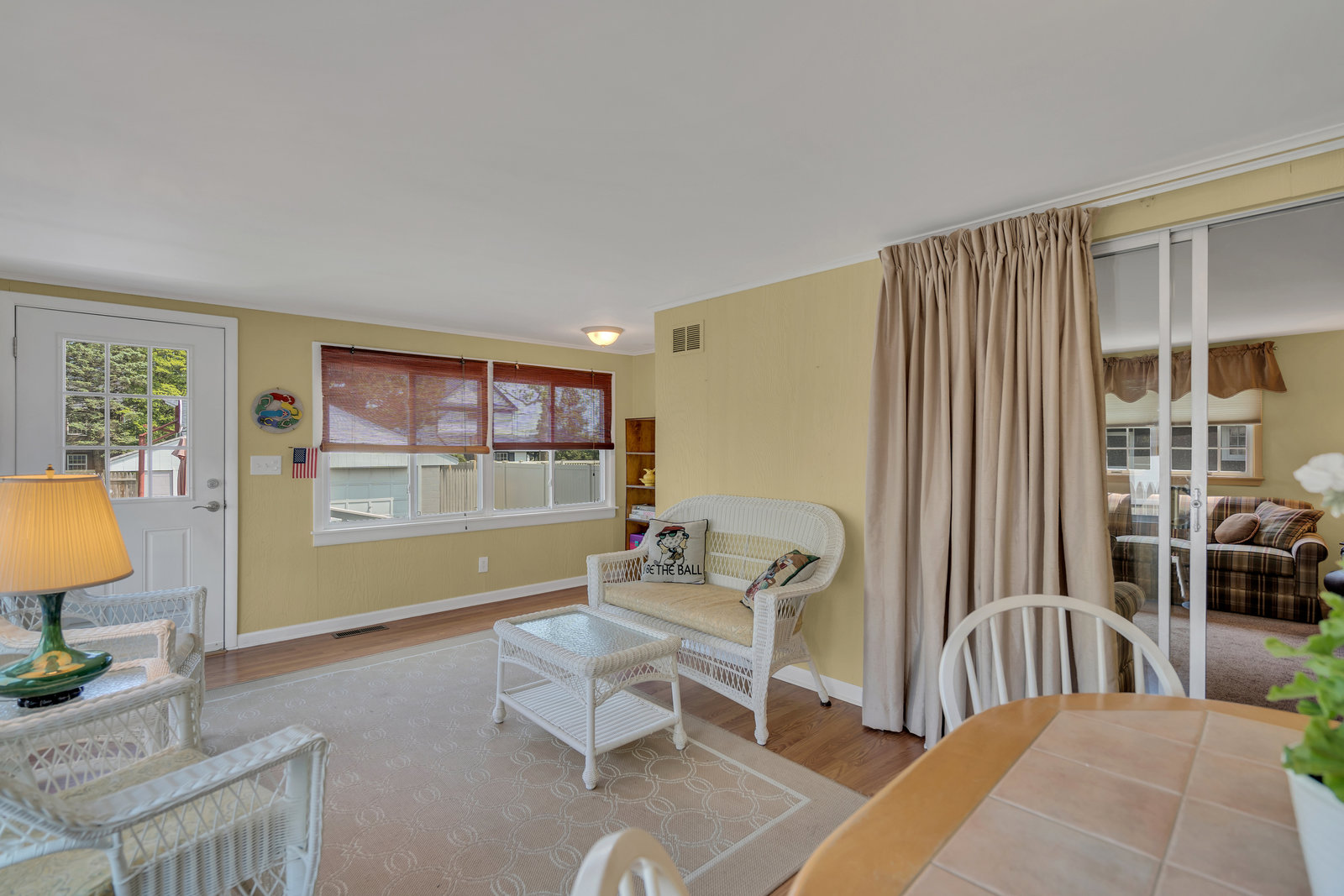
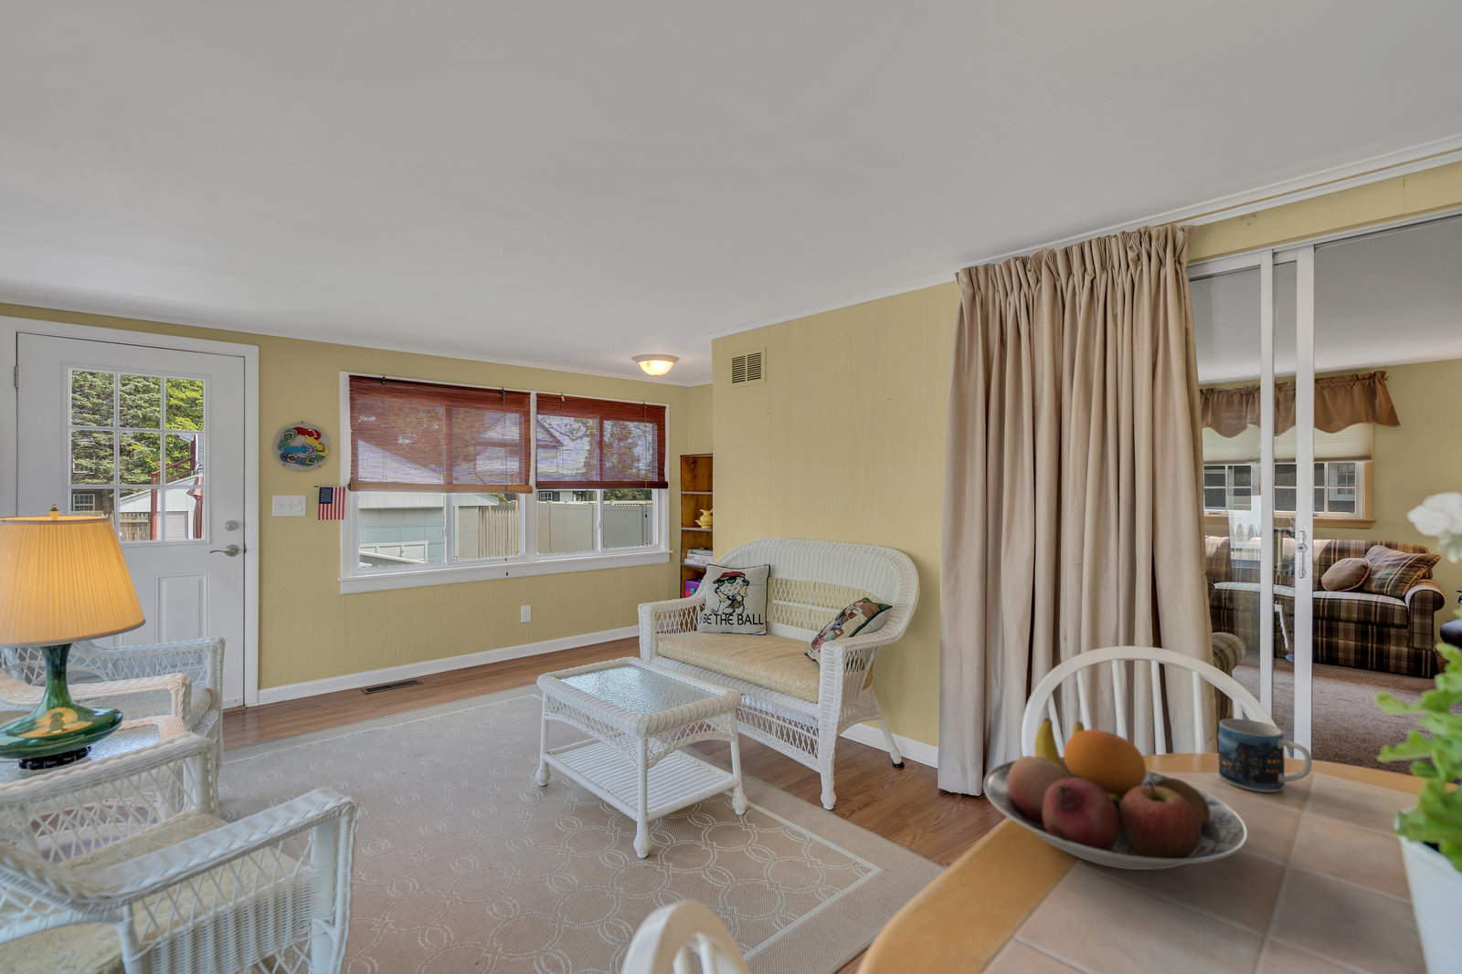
+ mug (1265, 759)
+ fruit bowl (1105, 790)
